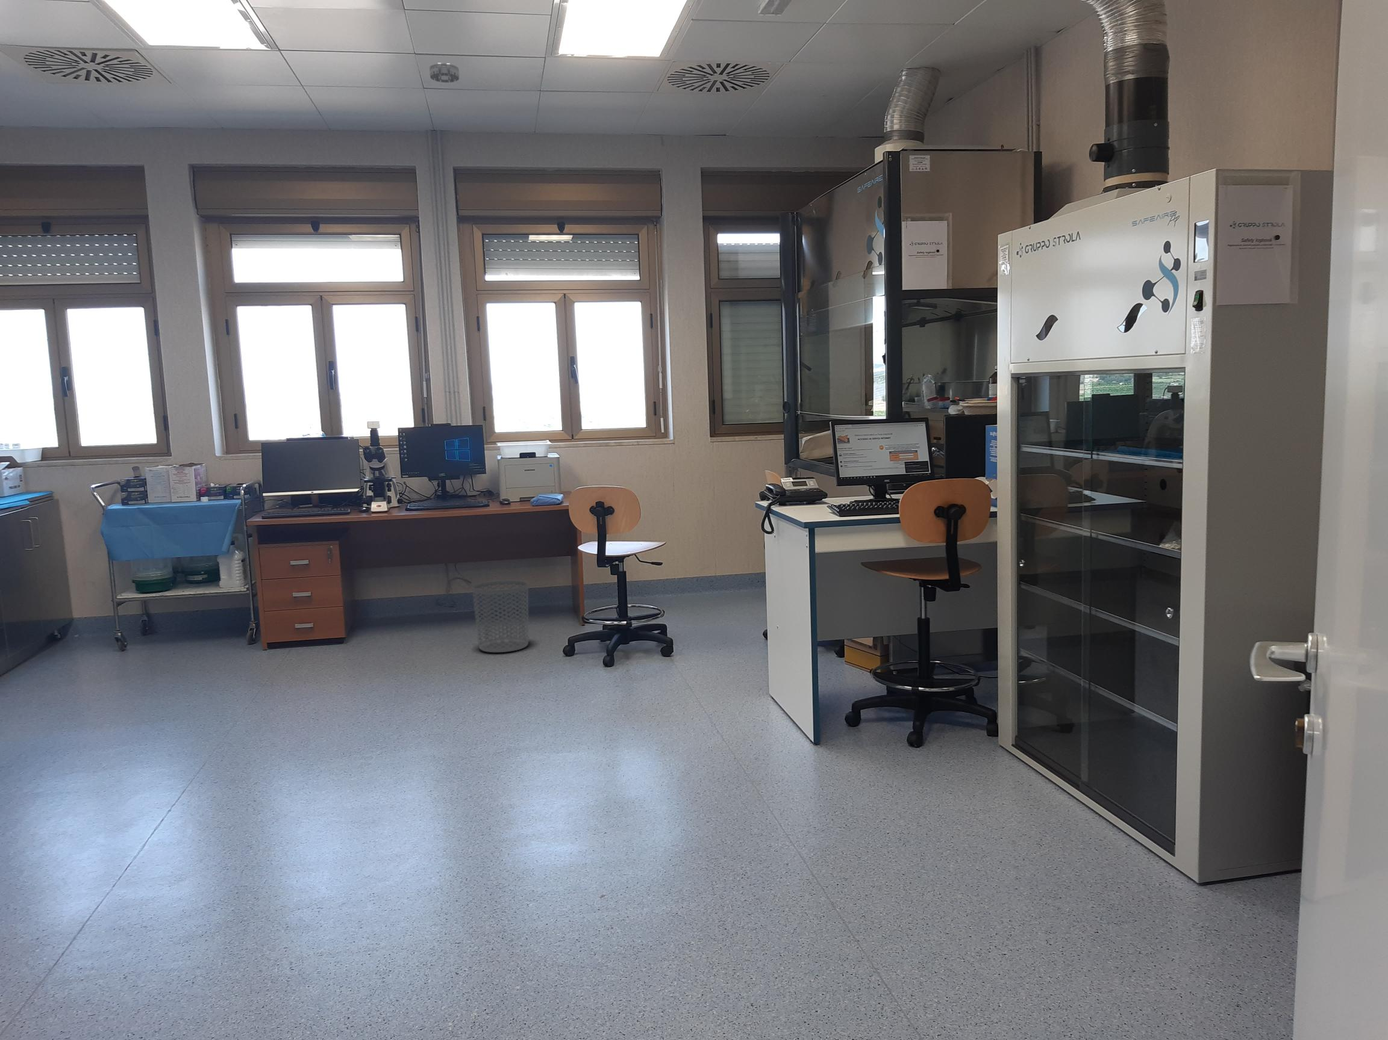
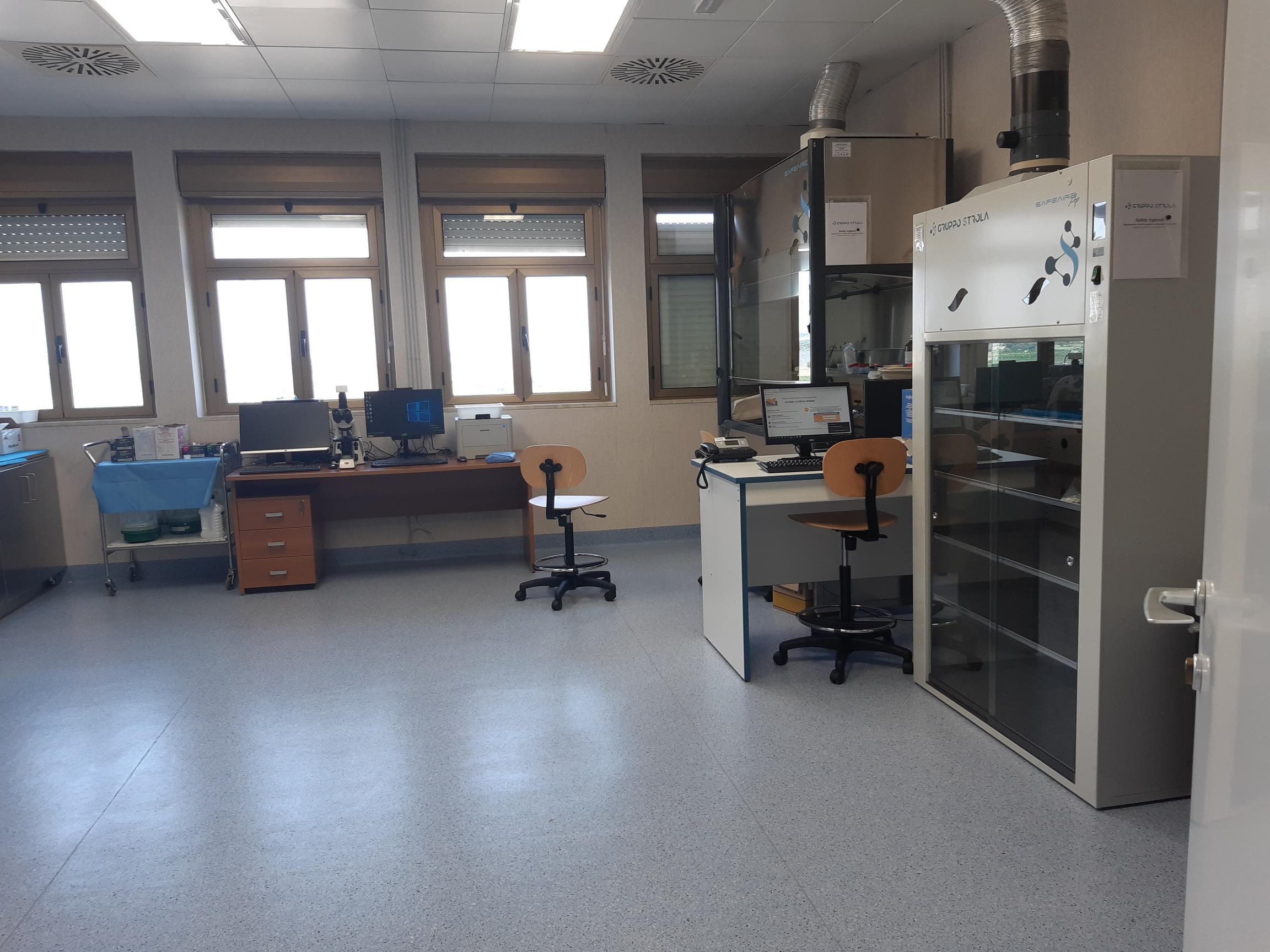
- waste bin (502, 616)
- smoke detector (444, 72)
